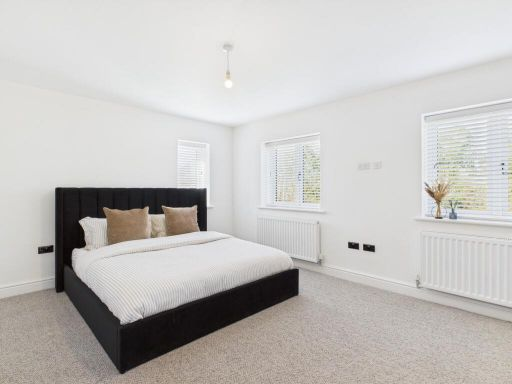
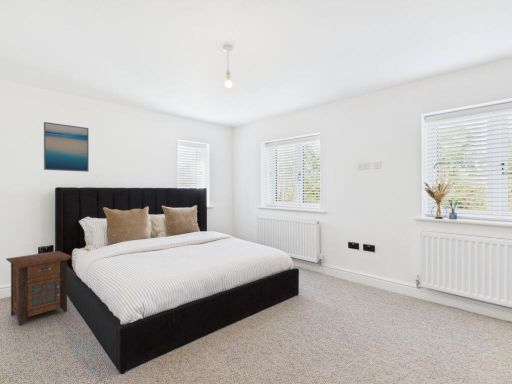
+ nightstand (39, 285)
+ wall art (67, 148)
